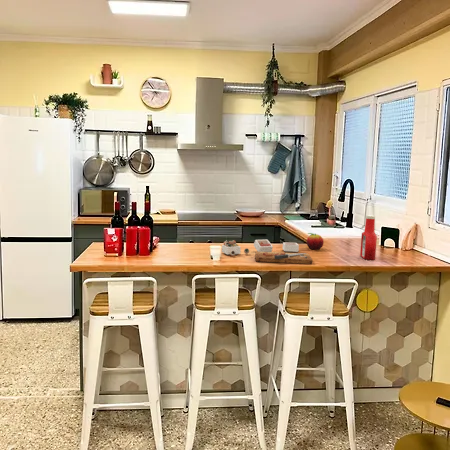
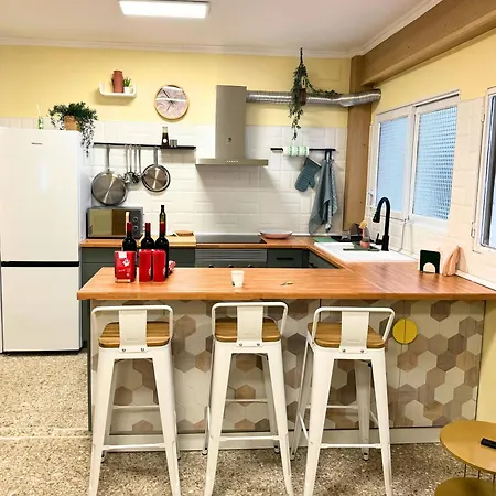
- soap bottle (369, 236)
- cutting board (274, 252)
- fruit (315, 241)
